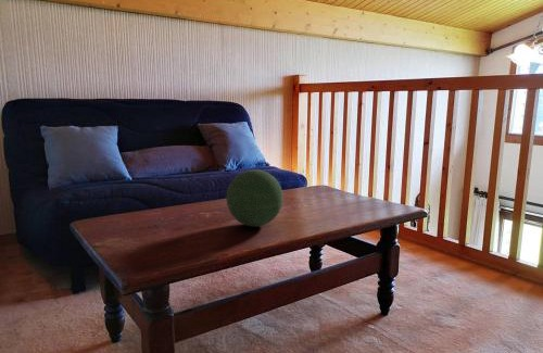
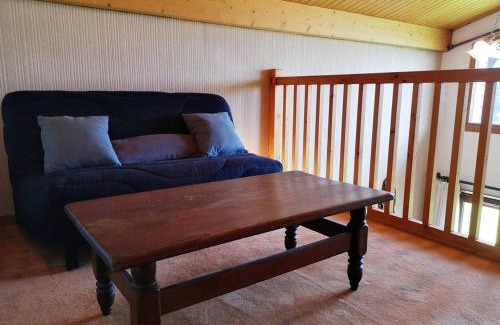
- decorative orb (254, 198)
